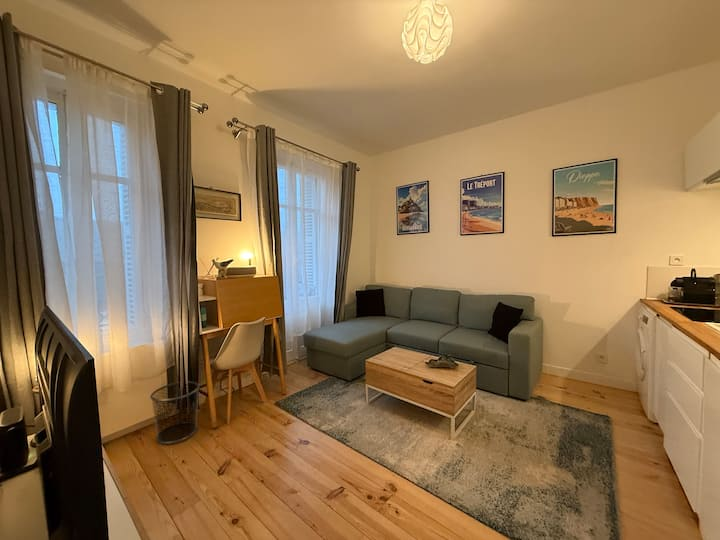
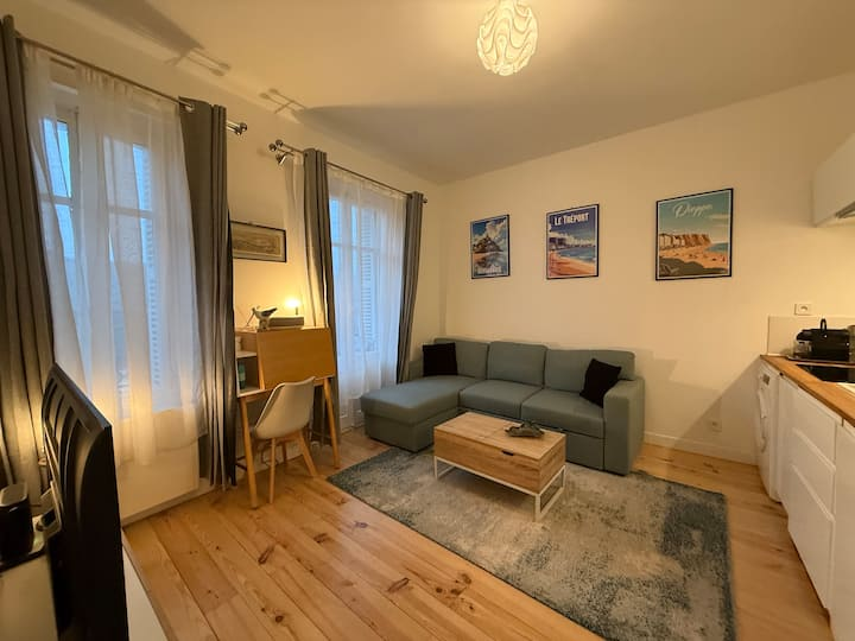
- waste bin (176, 411)
